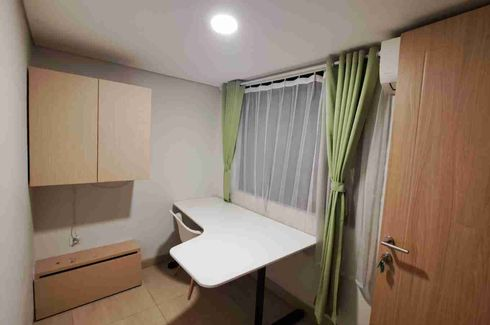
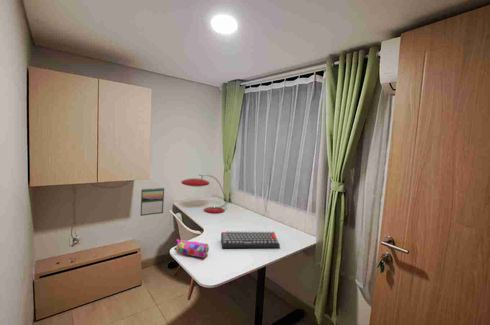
+ calendar (152, 201)
+ desk lamp (204, 185)
+ keyboard (249, 238)
+ pencil case (191, 248)
